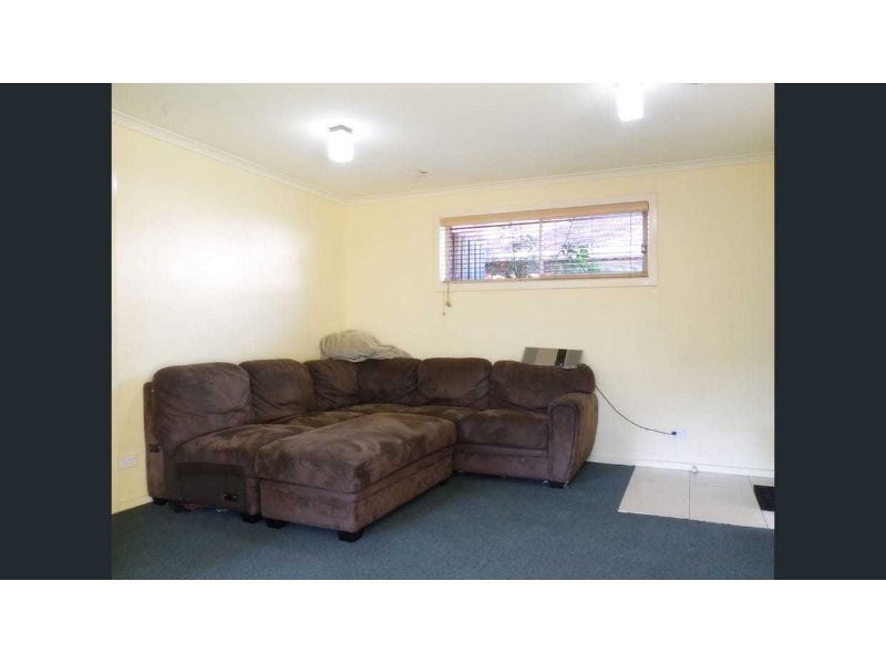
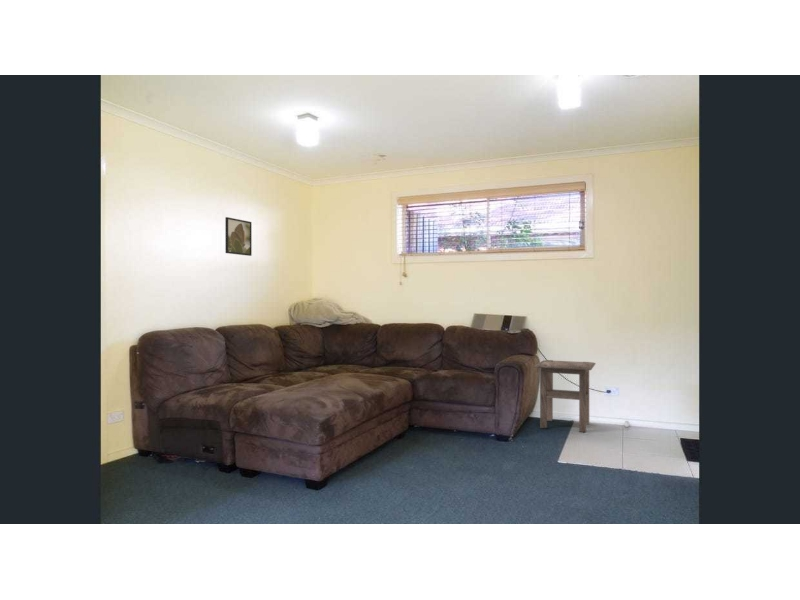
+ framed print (238, 237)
+ side table (565, 394)
